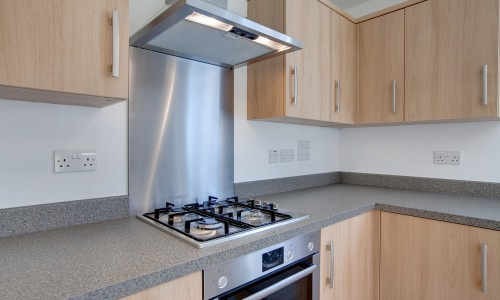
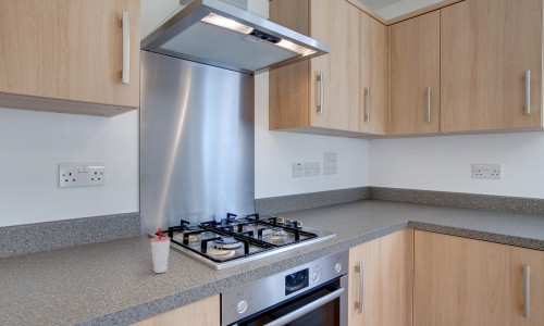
+ cup (160, 249)
